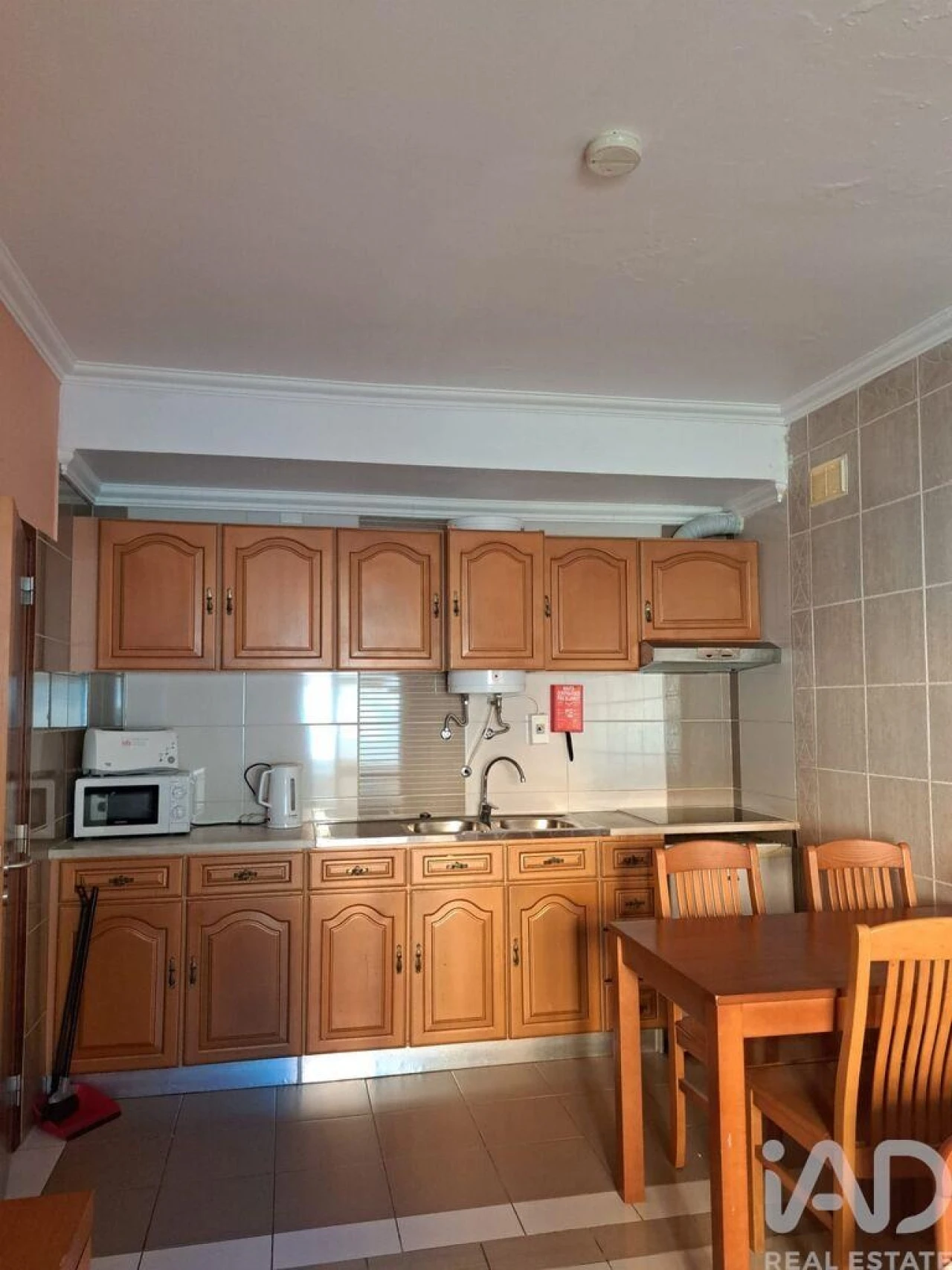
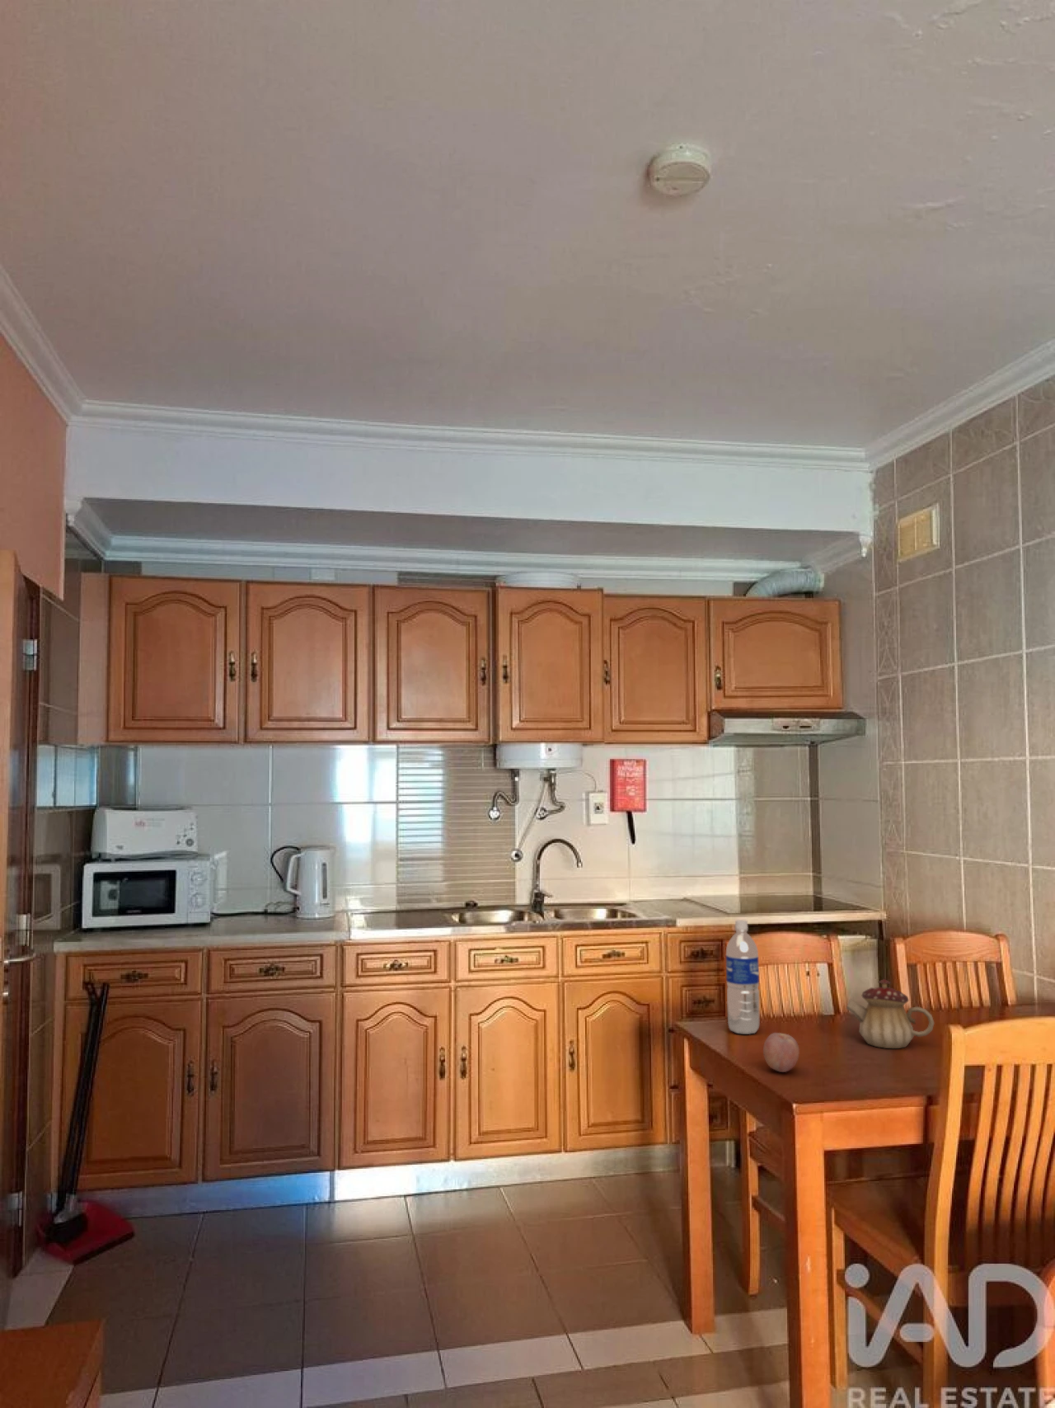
+ water bottle (741, 976)
+ fruit (780, 1052)
+ teapot (890, 1011)
